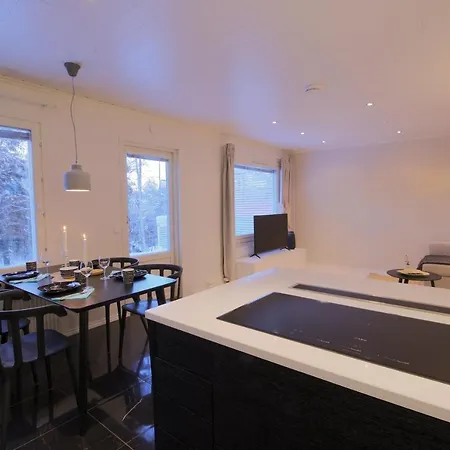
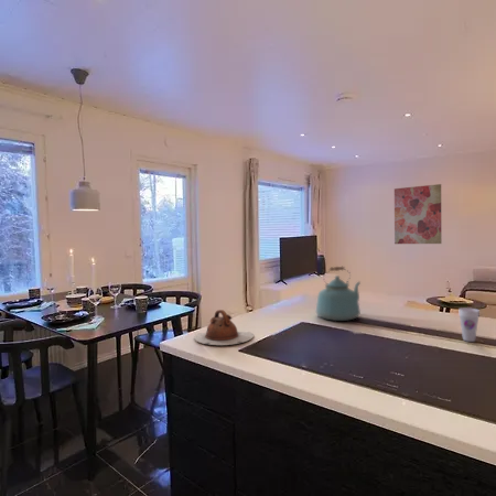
+ kettle (341, 291)
+ cup (468, 324)
+ wall art (417, 215)
+ teapot (224, 323)
